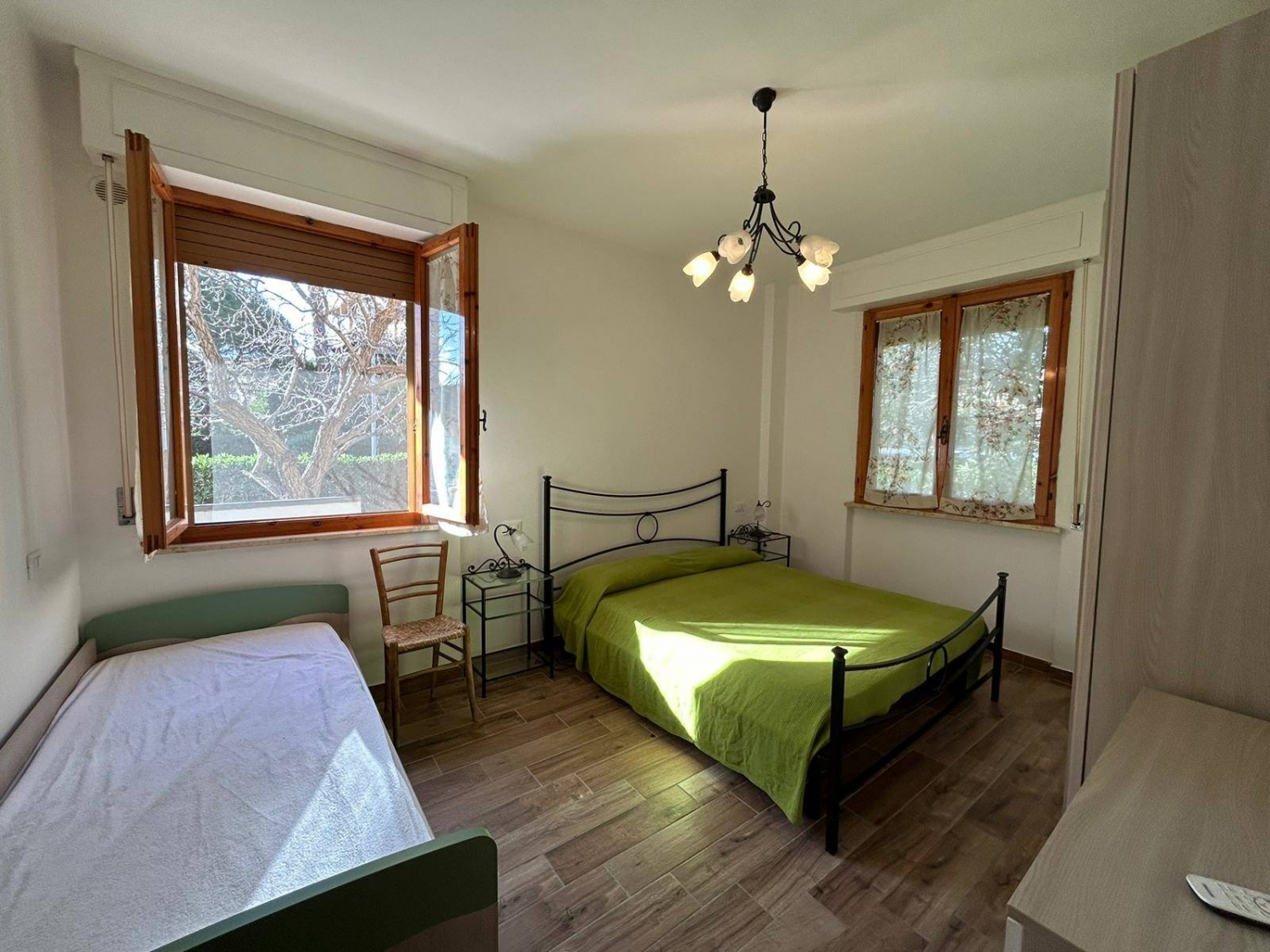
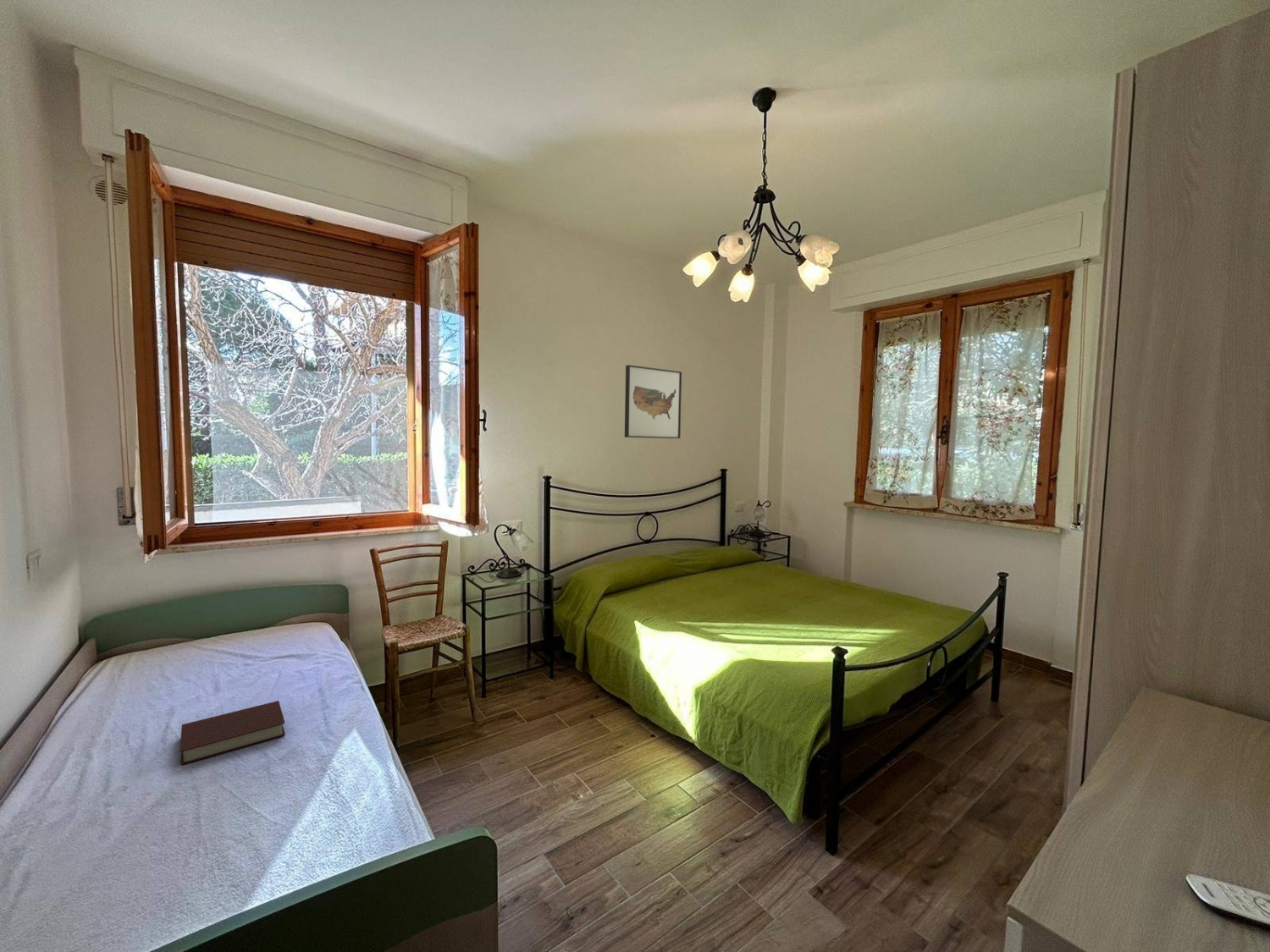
+ wall art (654, 403)
+ book (234, 729)
